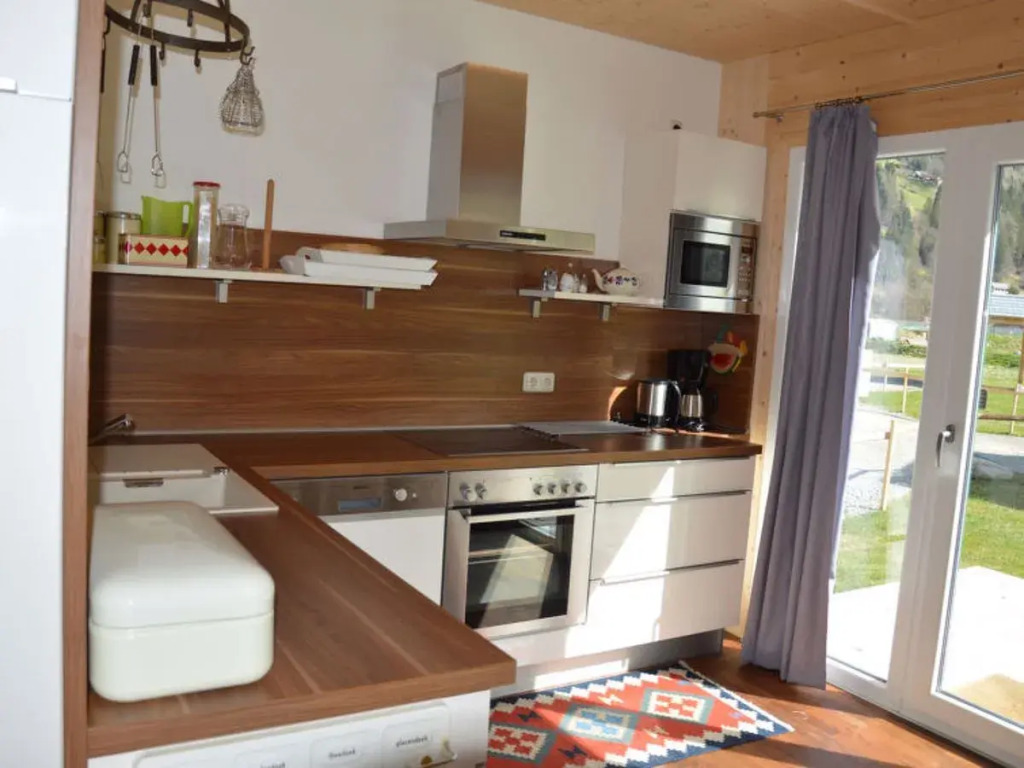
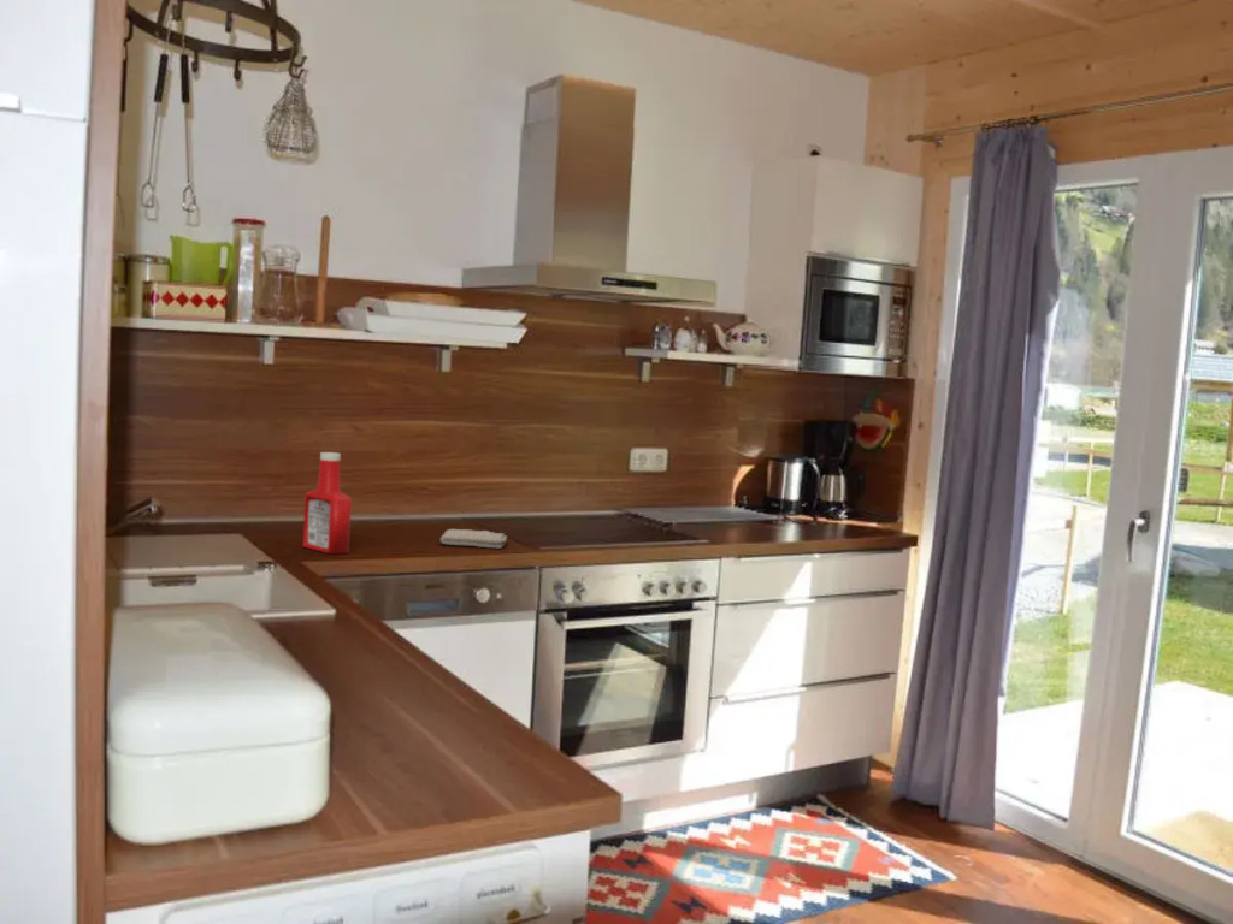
+ soap bottle (328, 500)
+ washcloth (473, 538)
